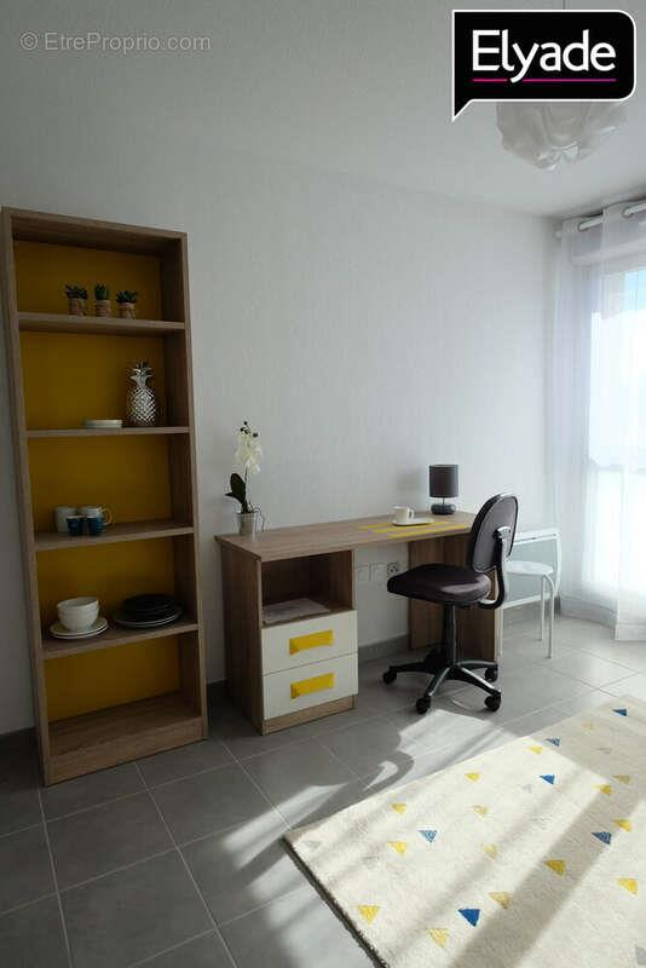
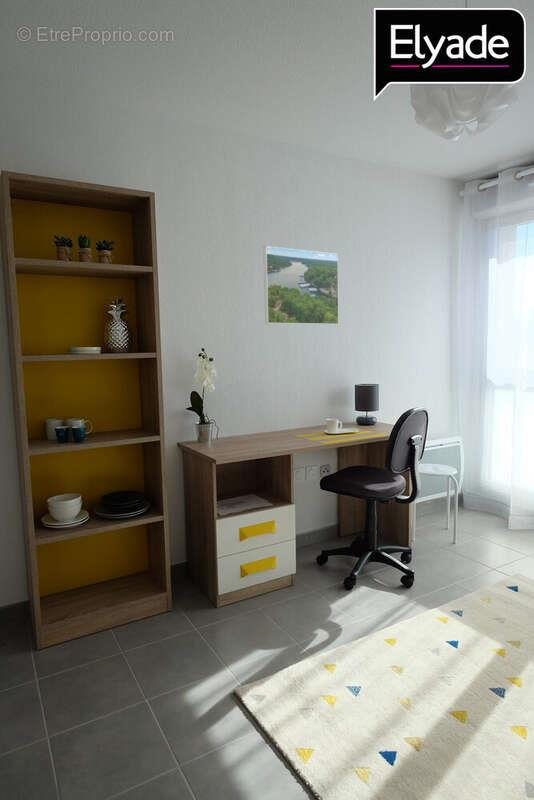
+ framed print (302, 287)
